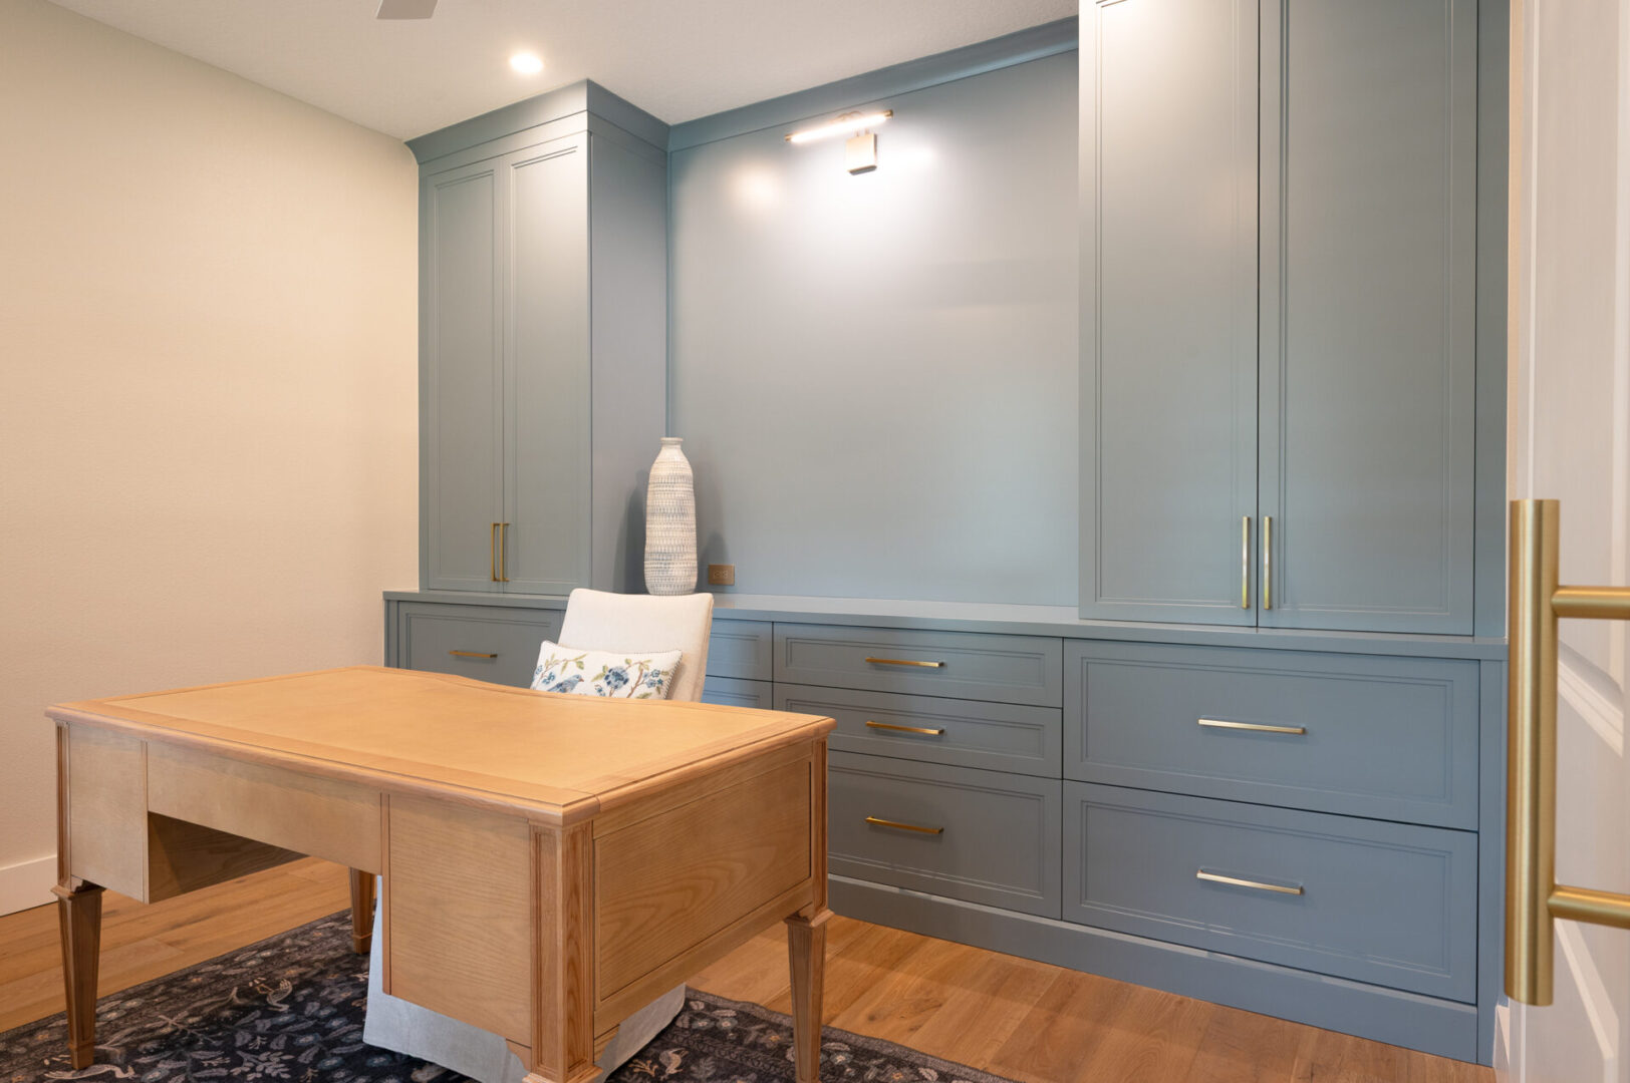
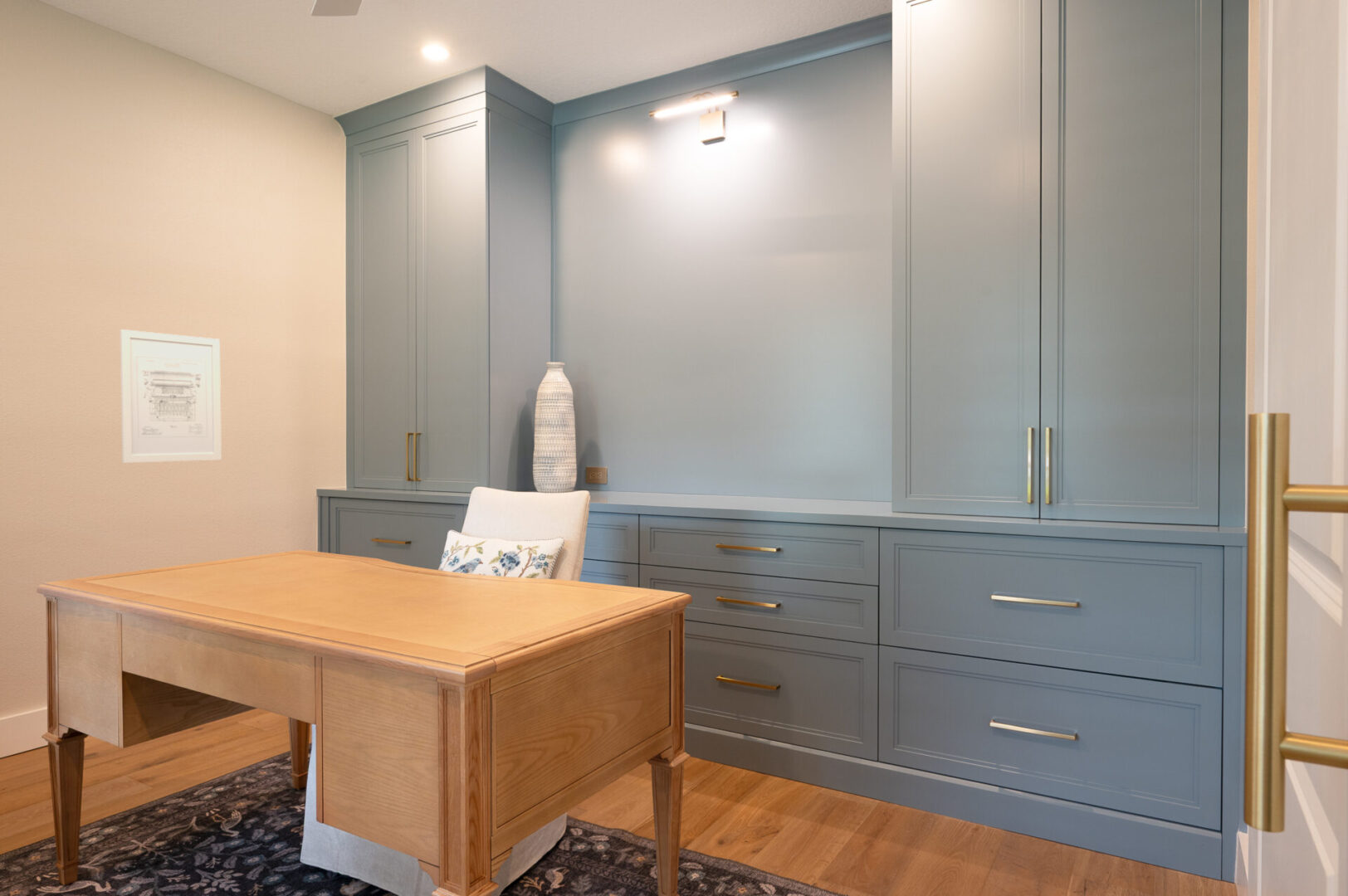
+ wall art (173, 397)
